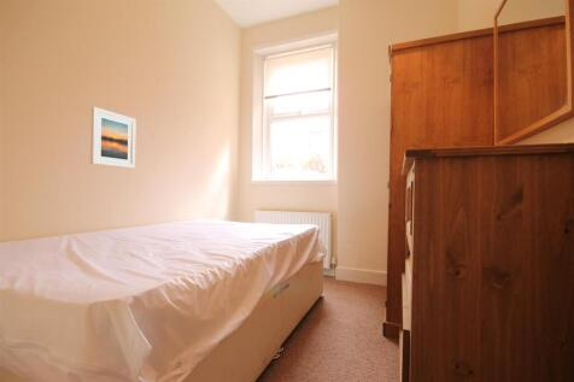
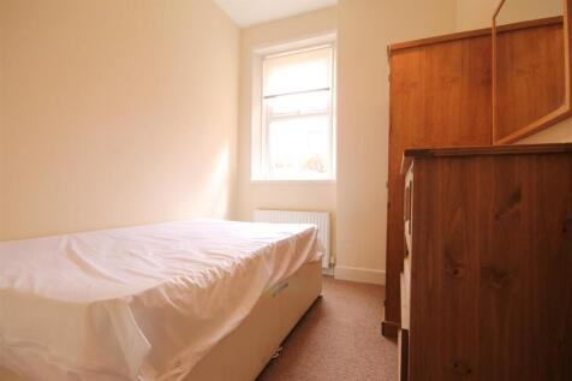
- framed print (115, 140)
